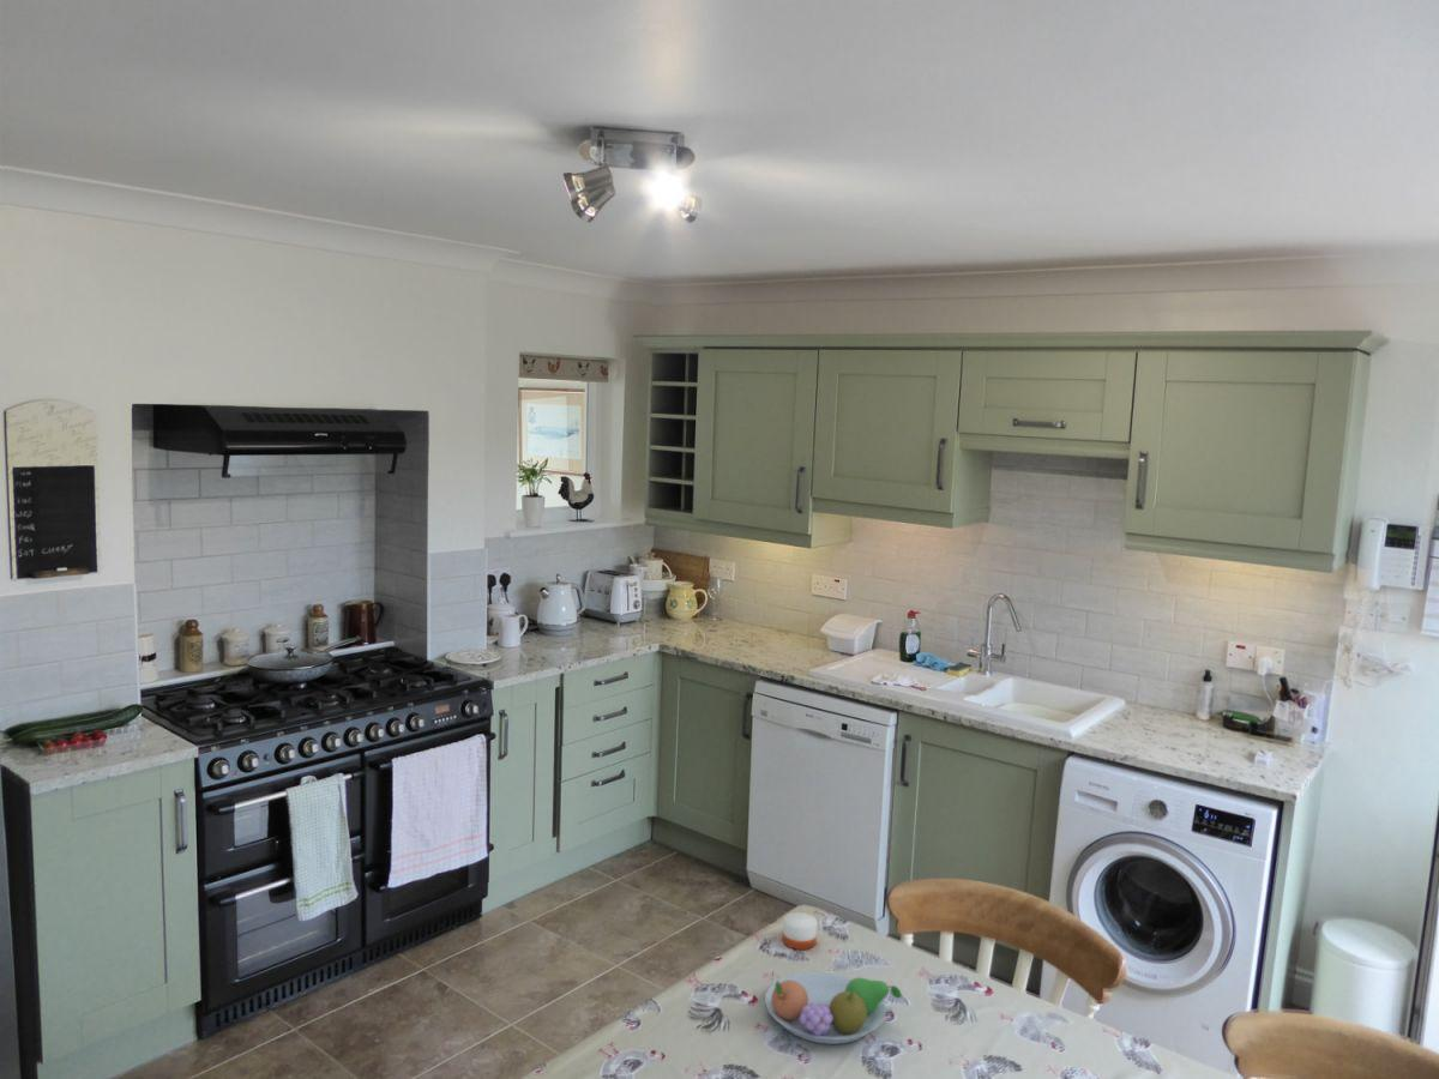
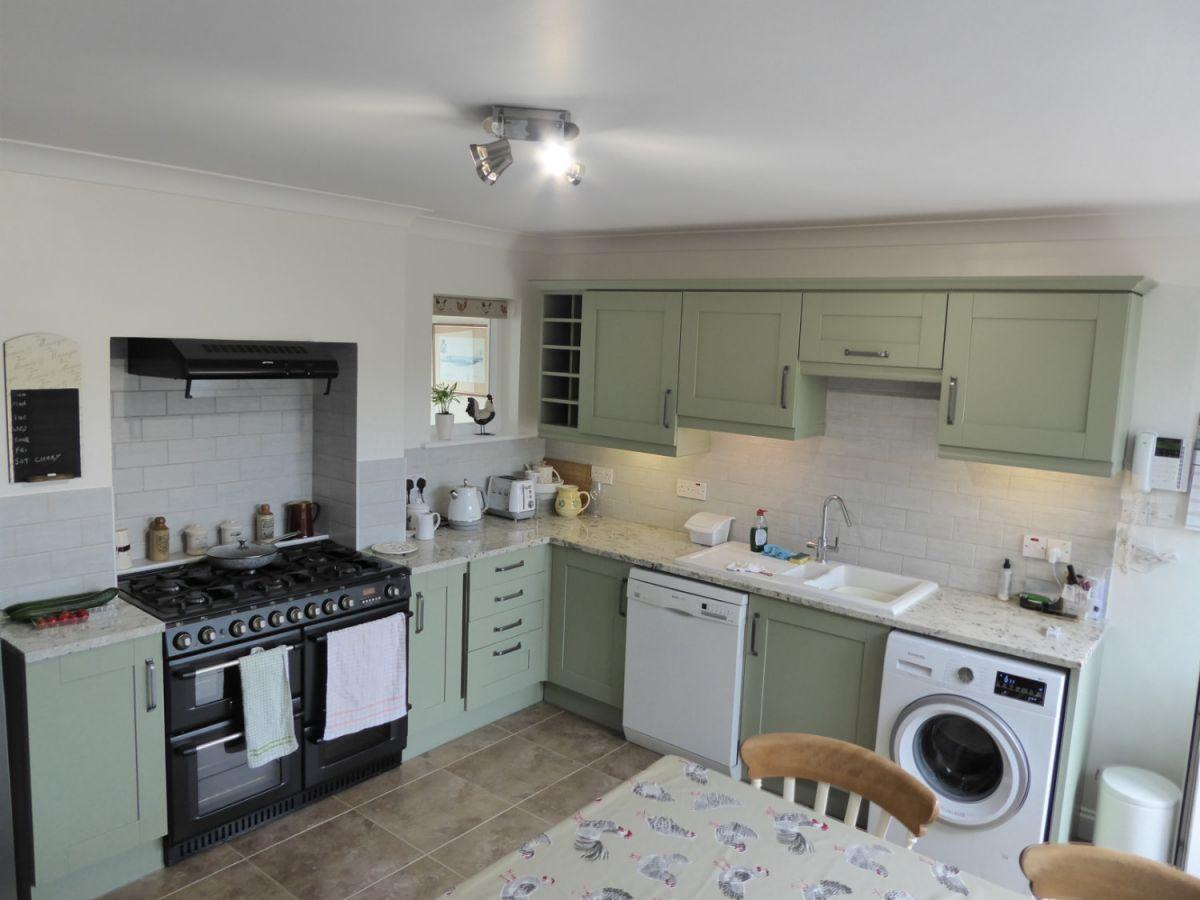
- fruit bowl (830, 994)
- candle (800, 918)
